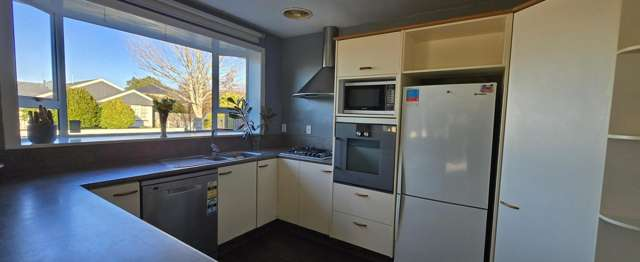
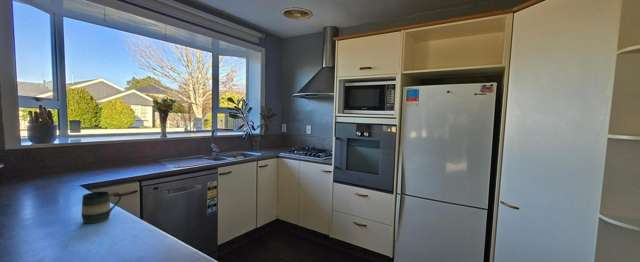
+ mug (102, 205)
